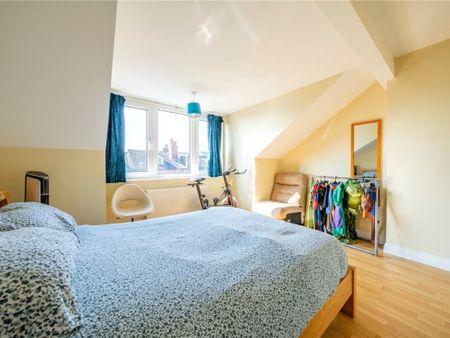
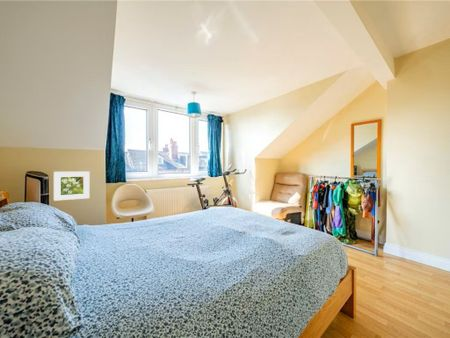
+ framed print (72, 185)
